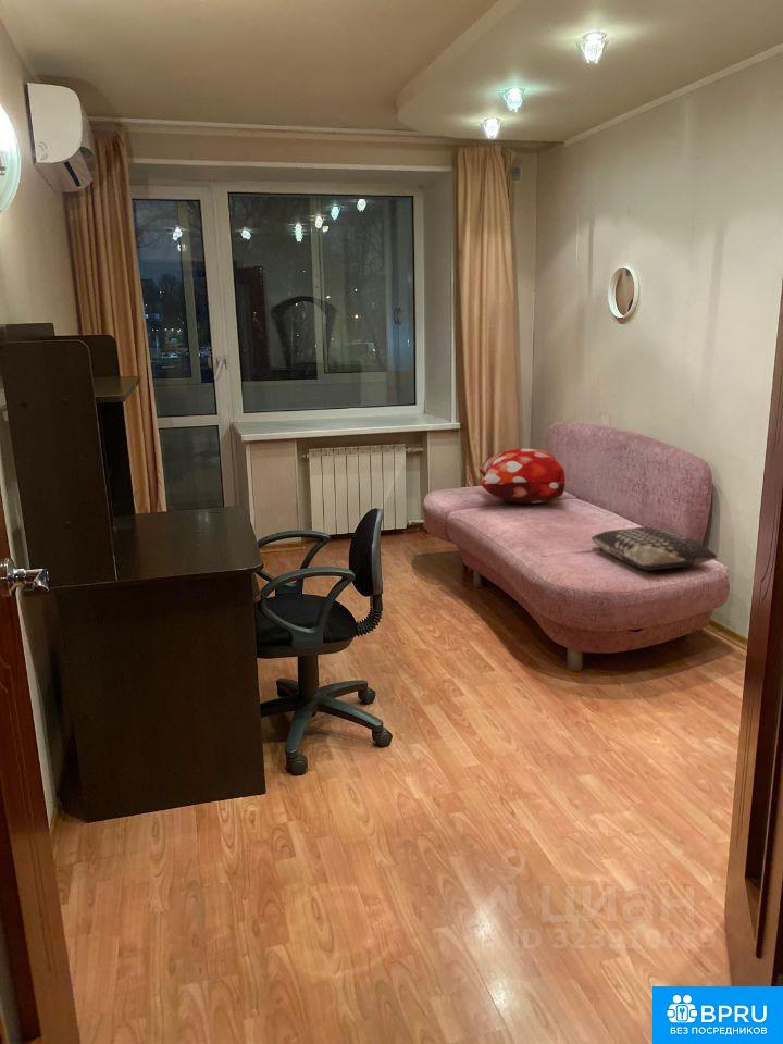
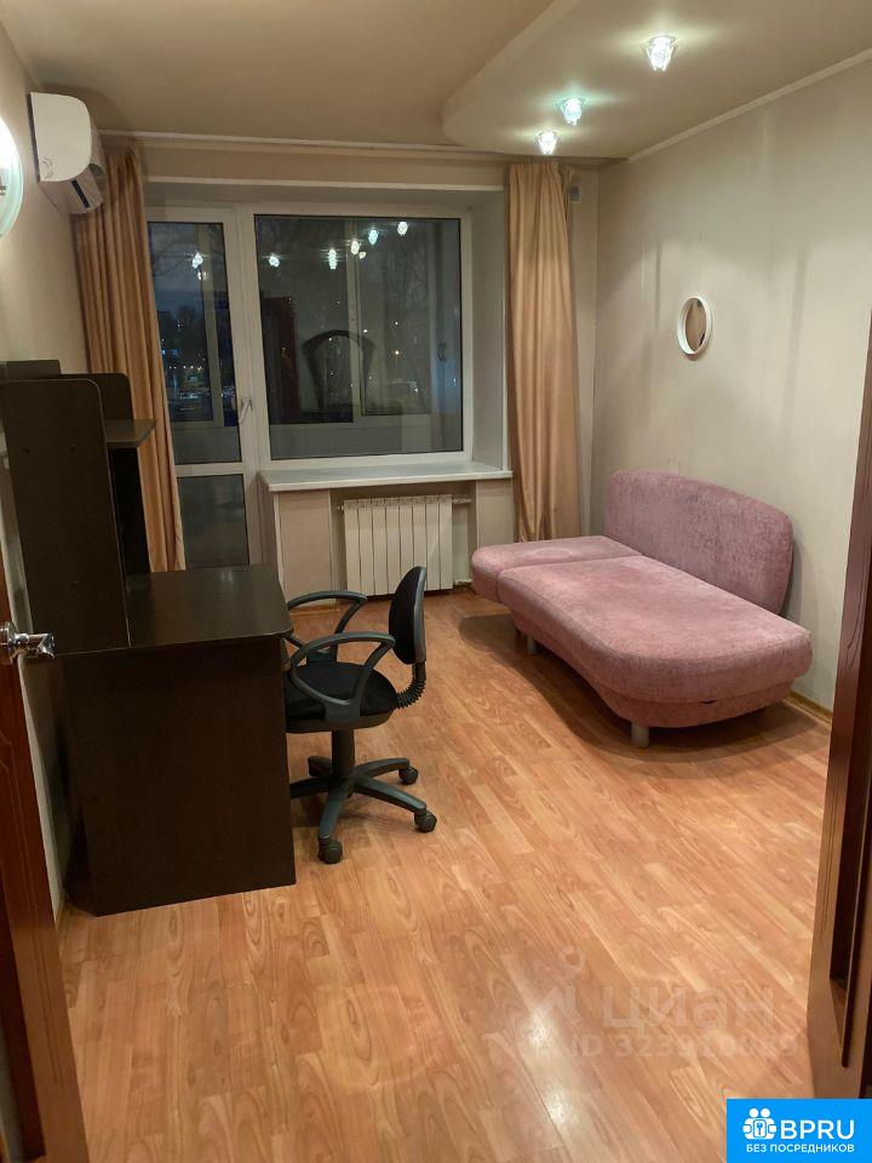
- decorative pillow (519, 475)
- cushion (651, 547)
